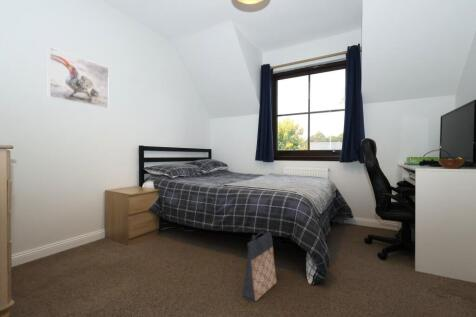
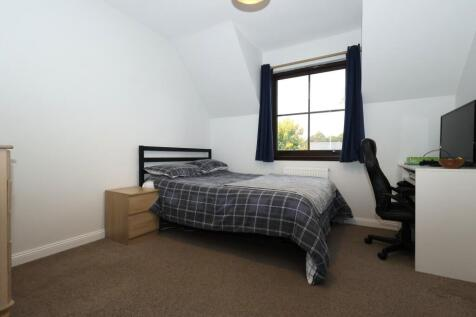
- bag (259, 260)
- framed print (81, 80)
